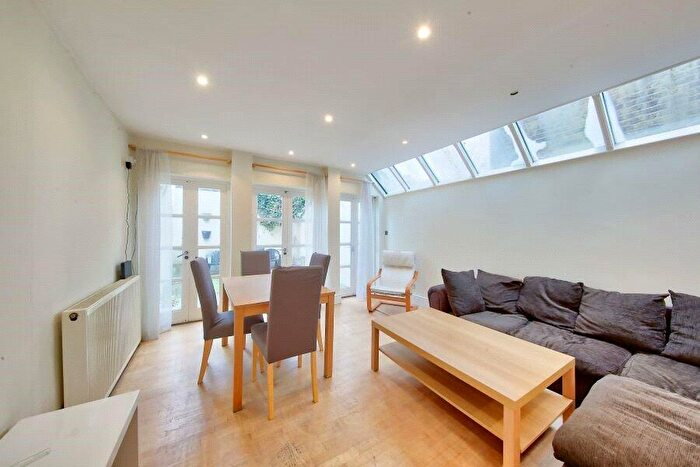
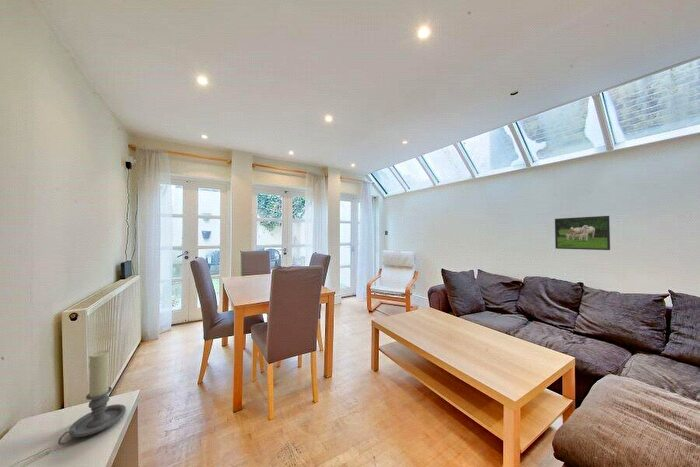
+ candle holder (93, 390)
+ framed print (580, 233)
